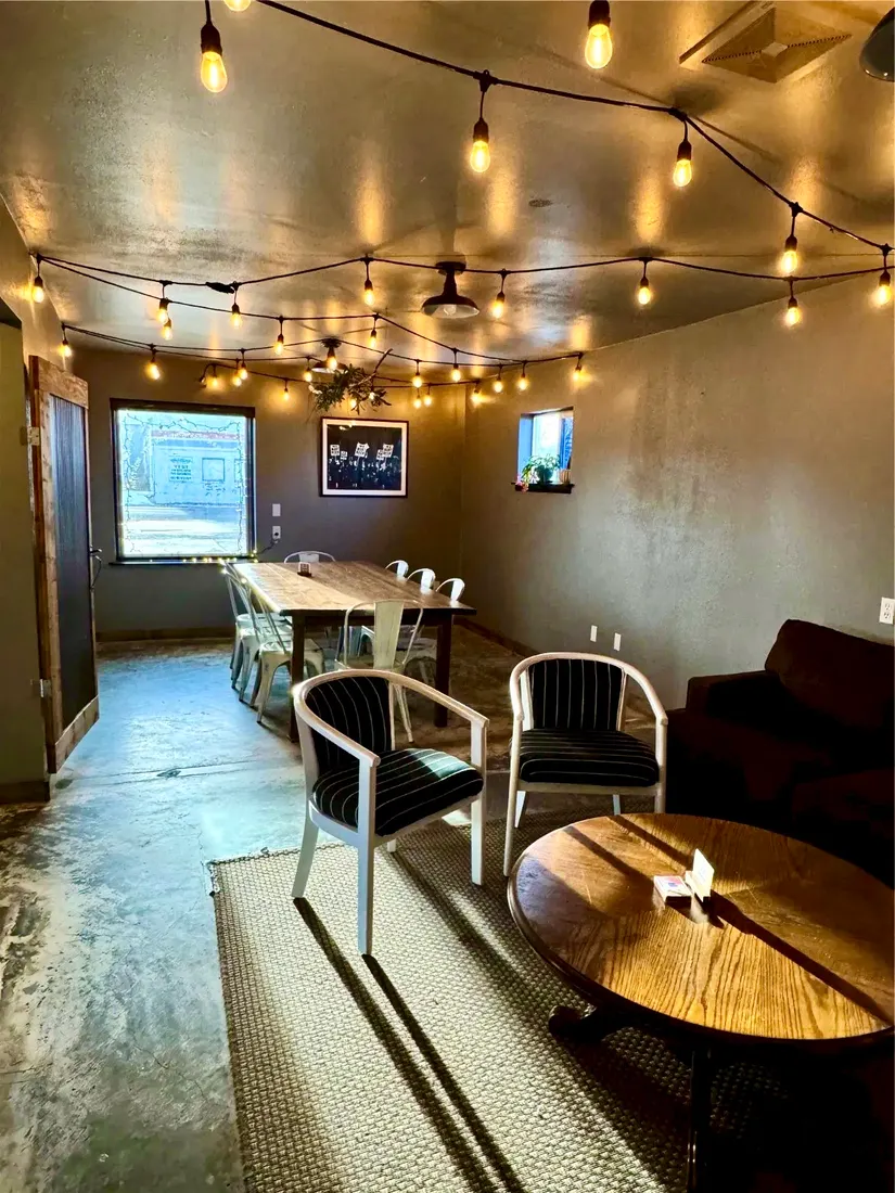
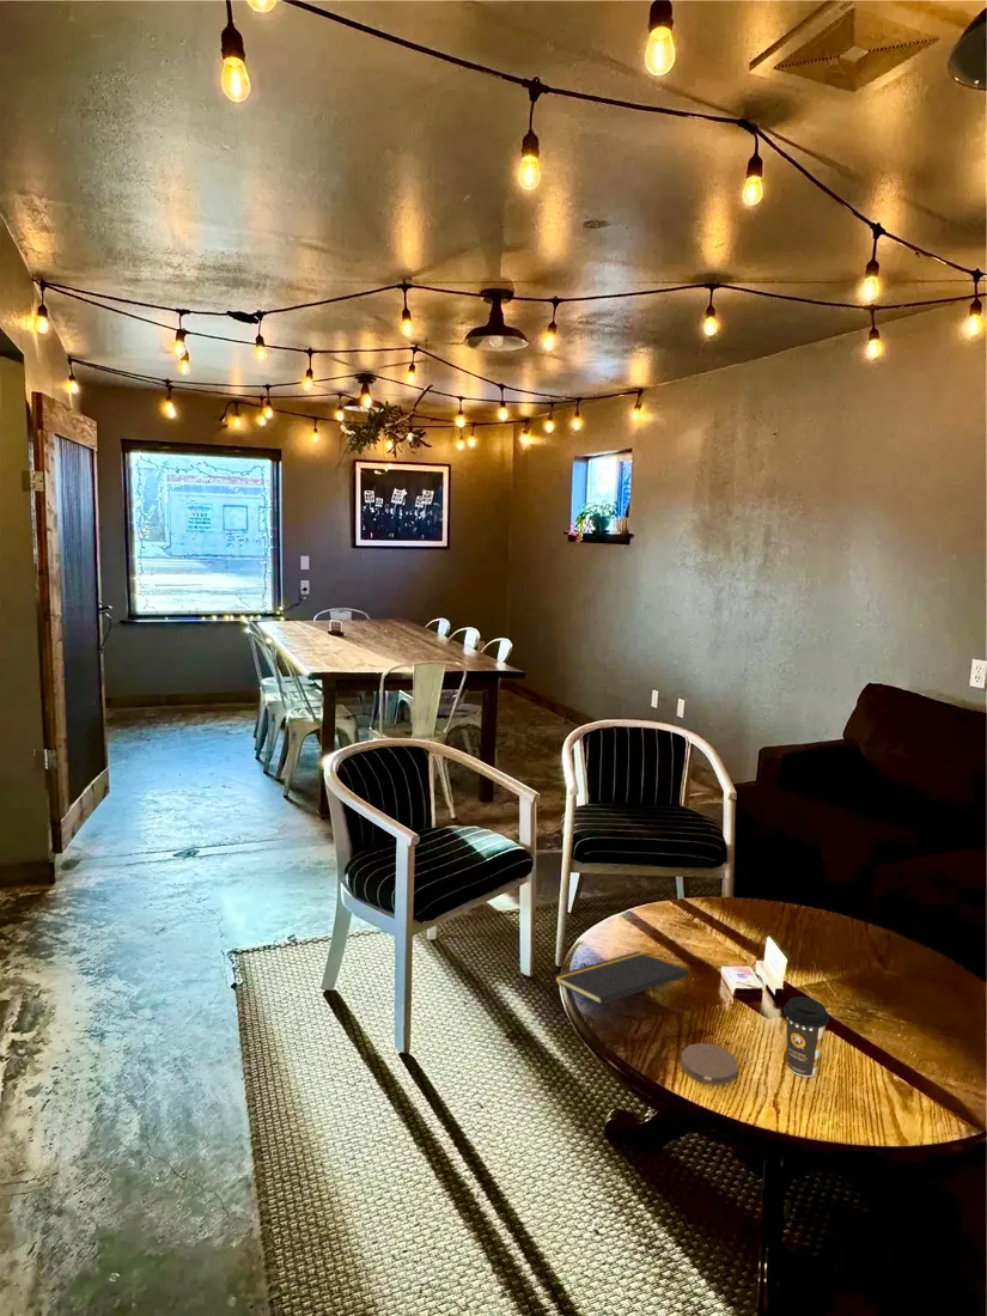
+ notepad (620, 975)
+ coaster (708, 1062)
+ coffee cup (804, 1036)
